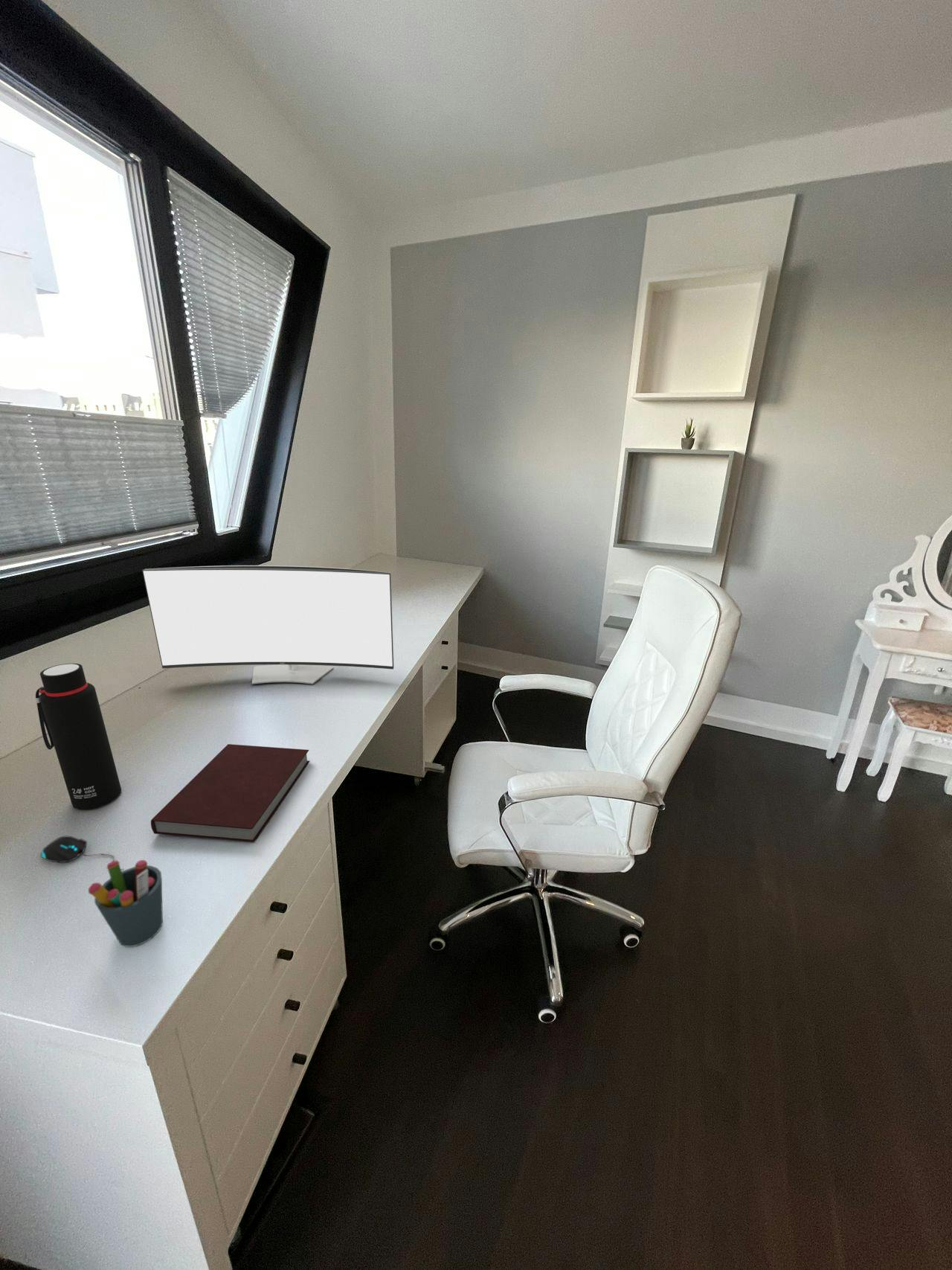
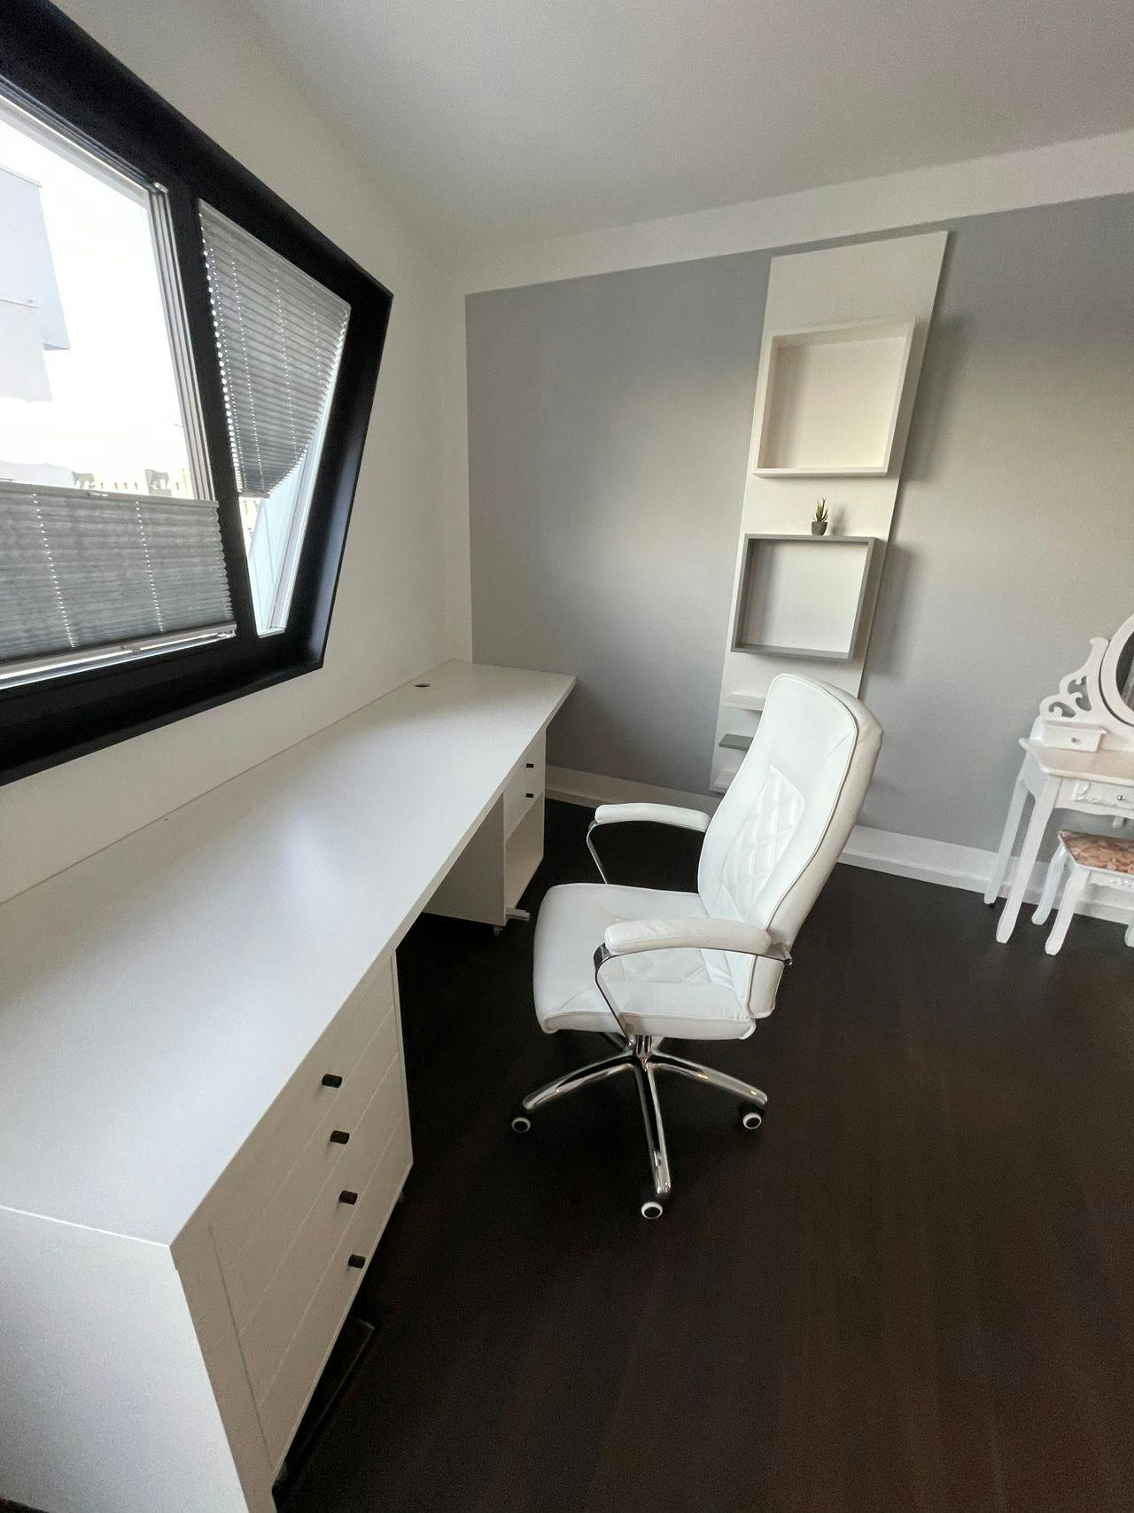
- mouse (80, 854)
- notebook (239, 787)
- water bottle (75, 737)
- monitor (283, 622)
- pen holder (130, 897)
